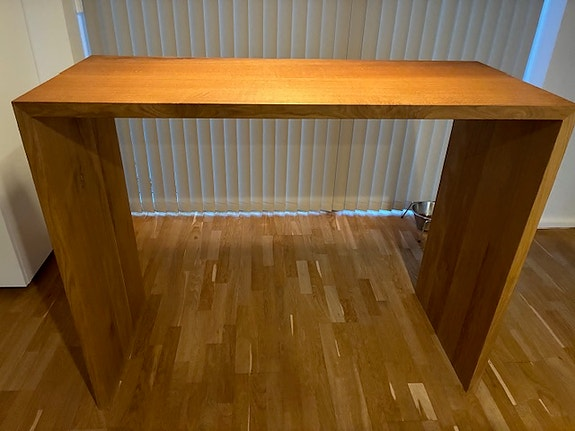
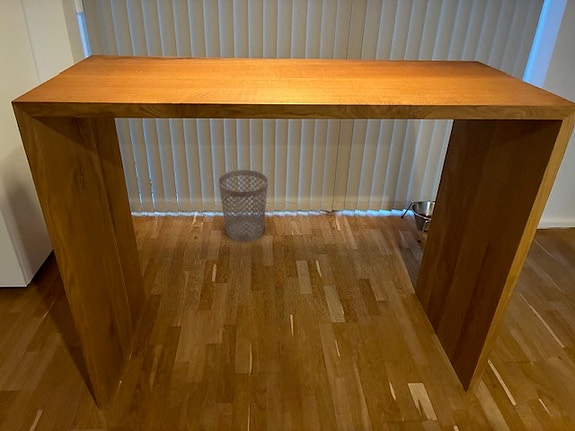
+ wastebasket (244, 206)
